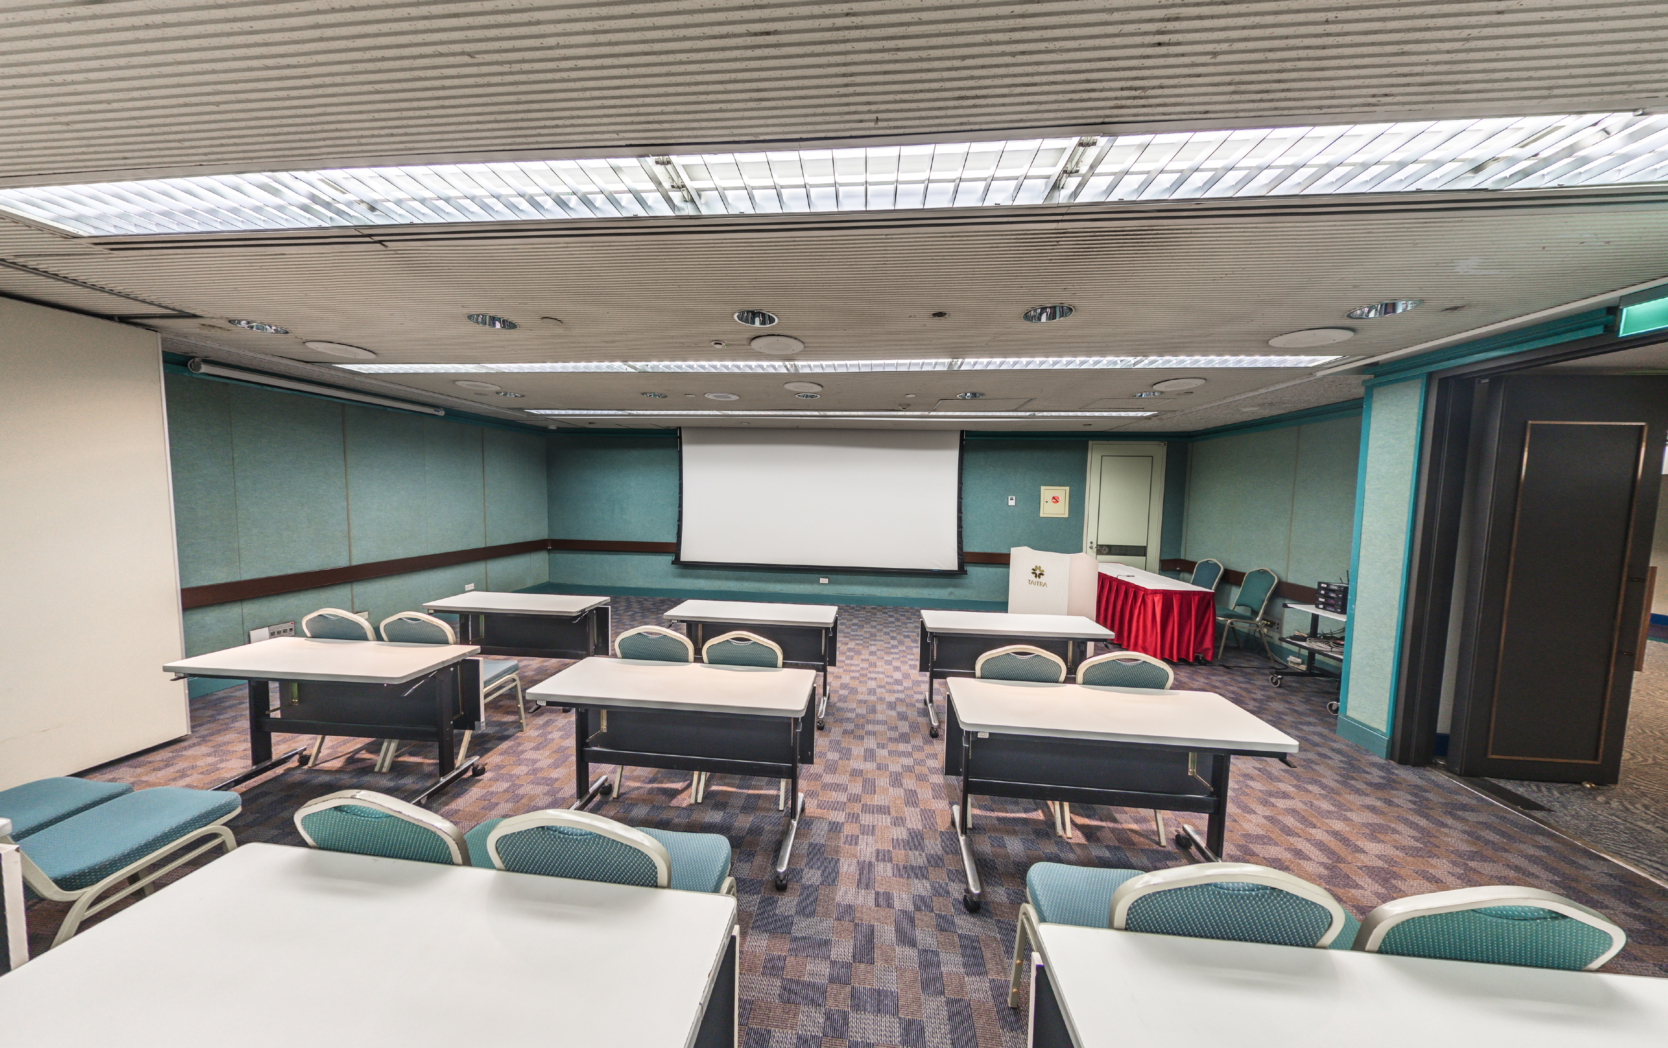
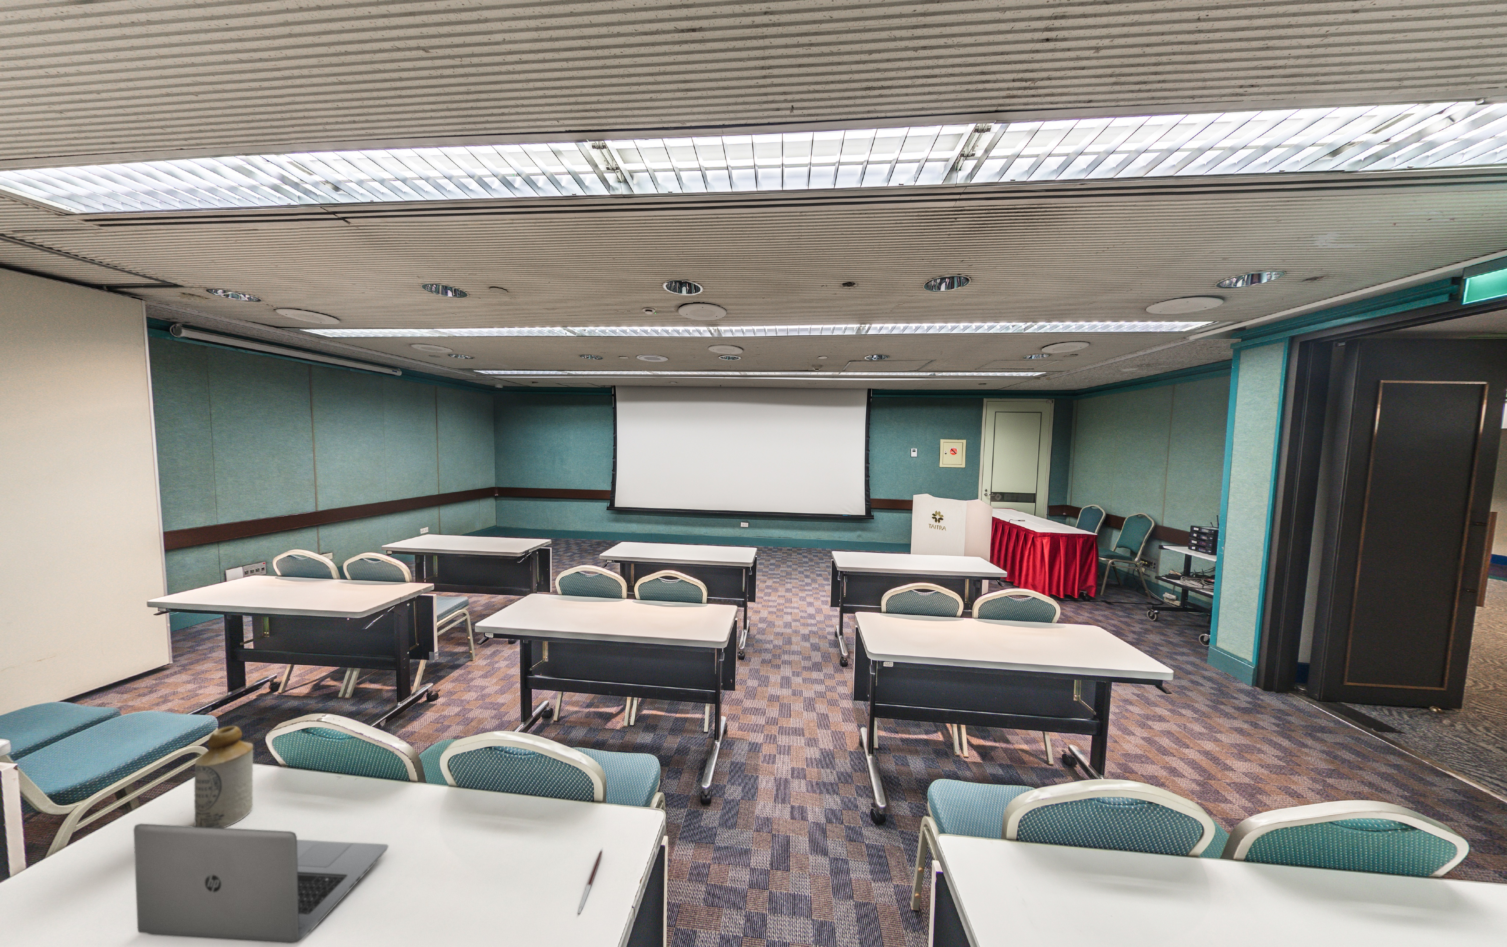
+ laptop (275, 840)
+ pen (591, 877)
+ bottle (224, 774)
